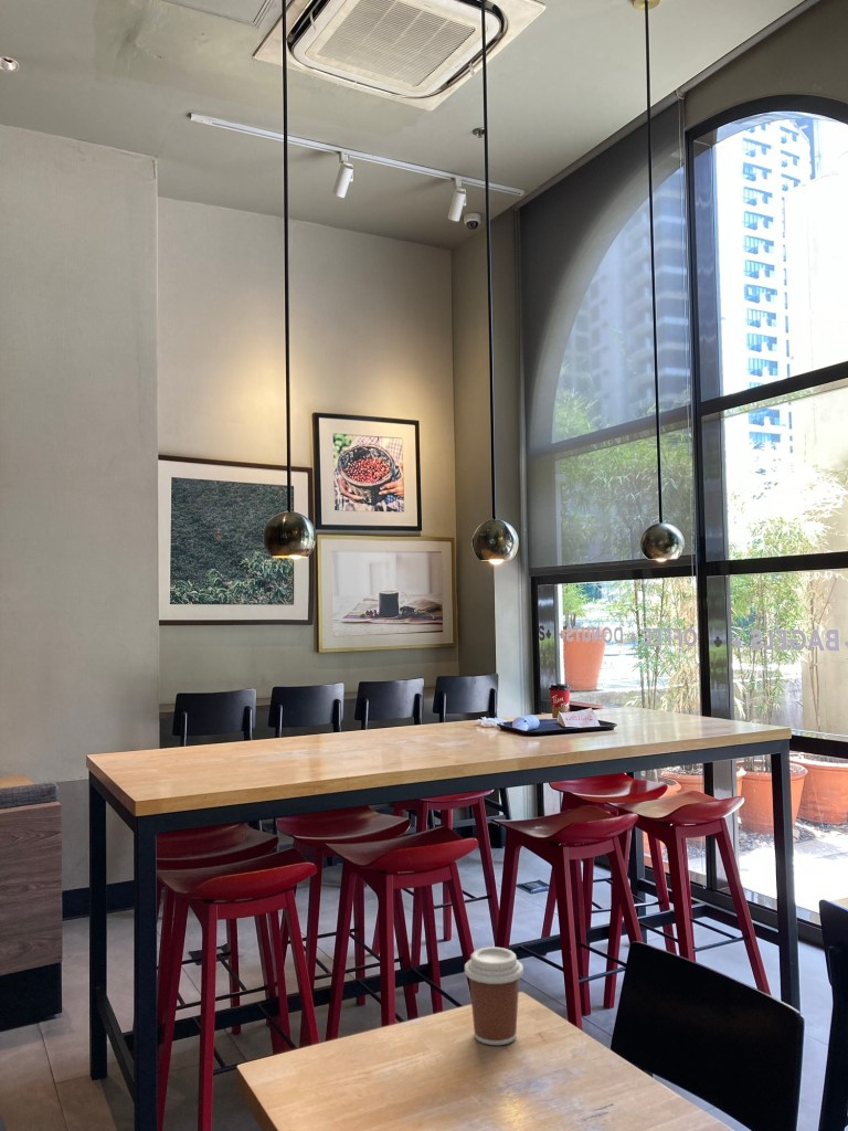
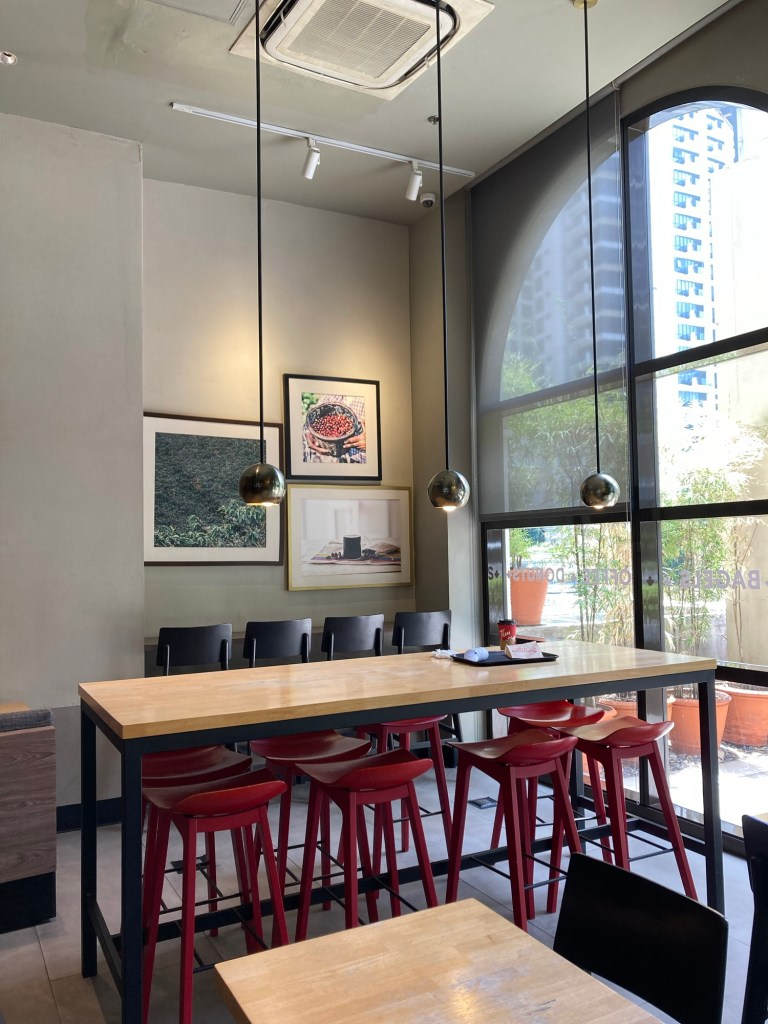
- coffee cup (494, 994)
